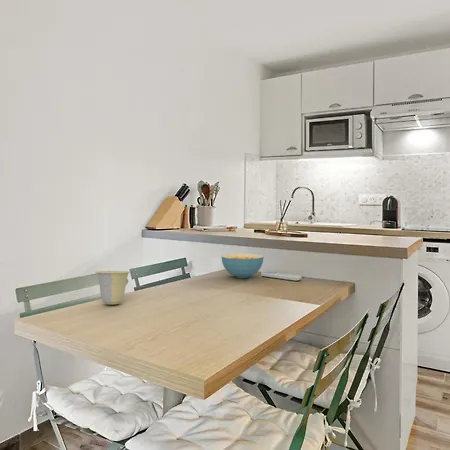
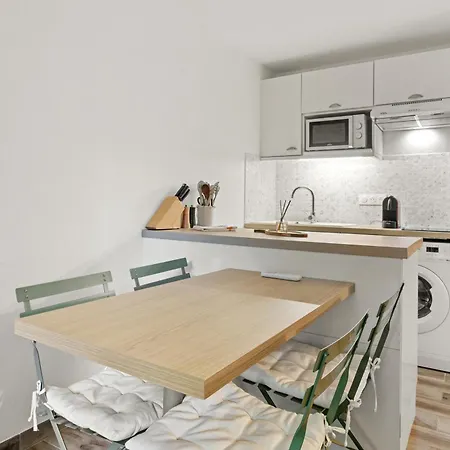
- cup (113, 286)
- cereal bowl (242, 266)
